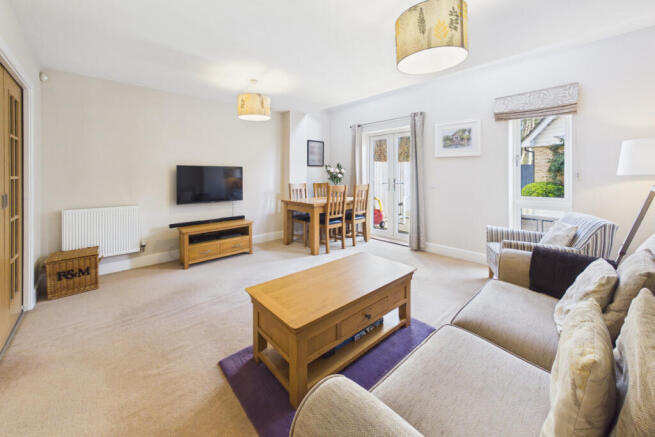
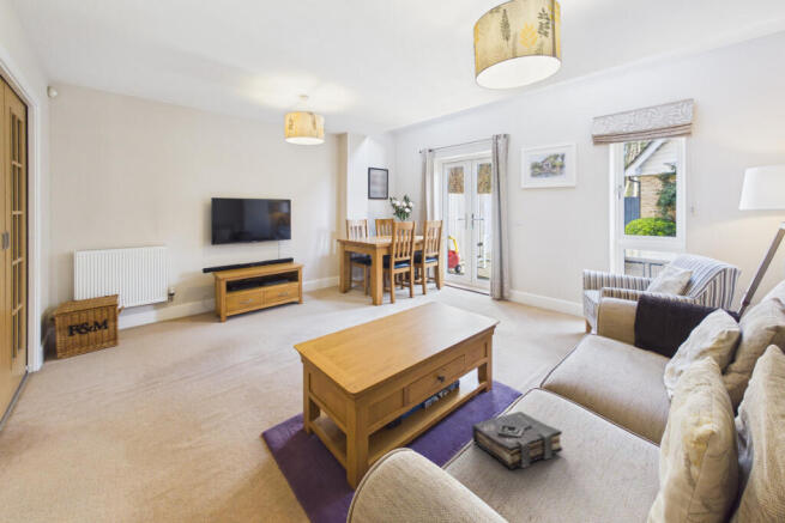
+ book (515, 436)
